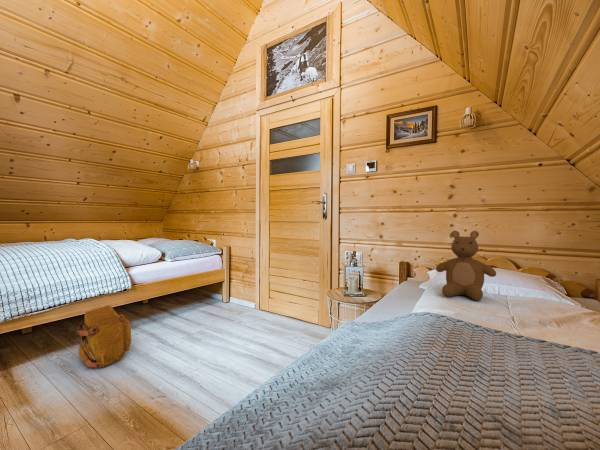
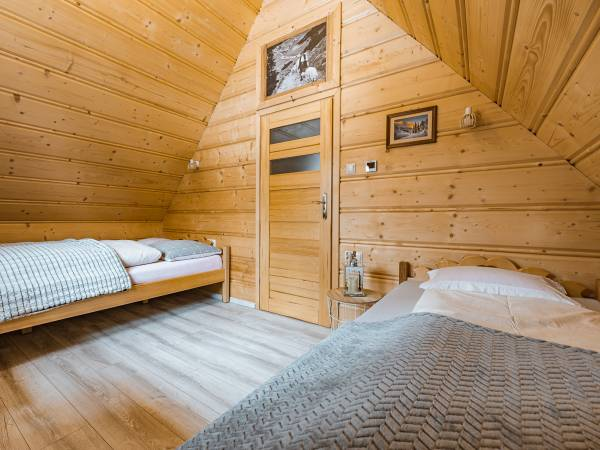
- backpack (101, 332)
- teddy bear (463, 263)
